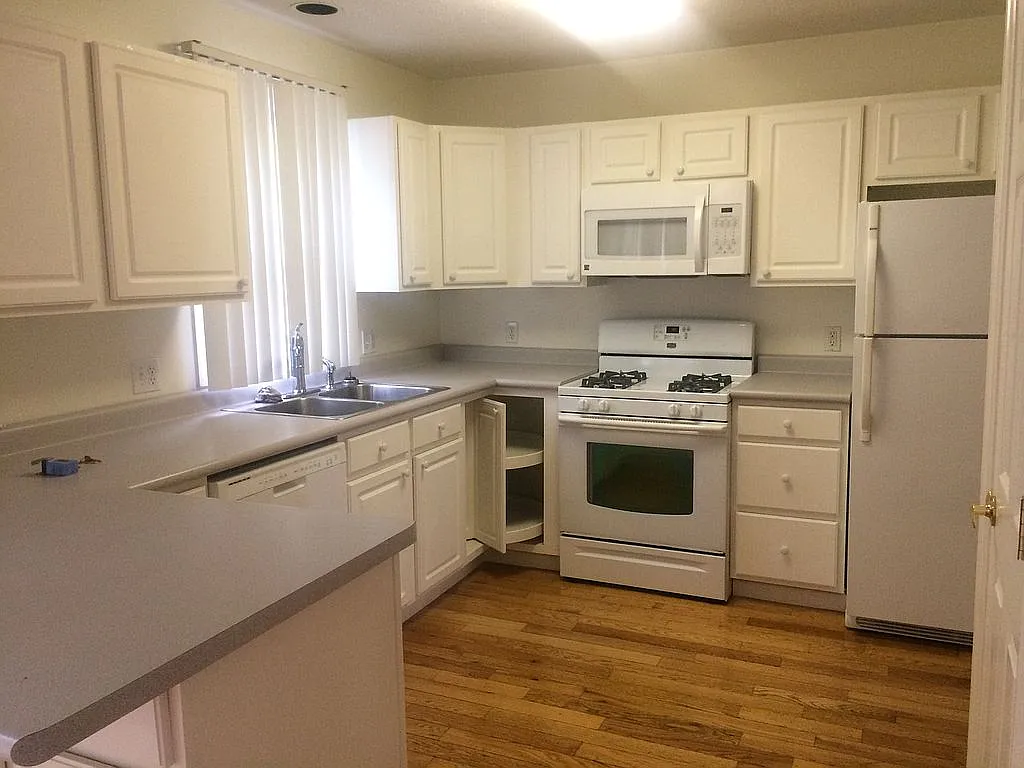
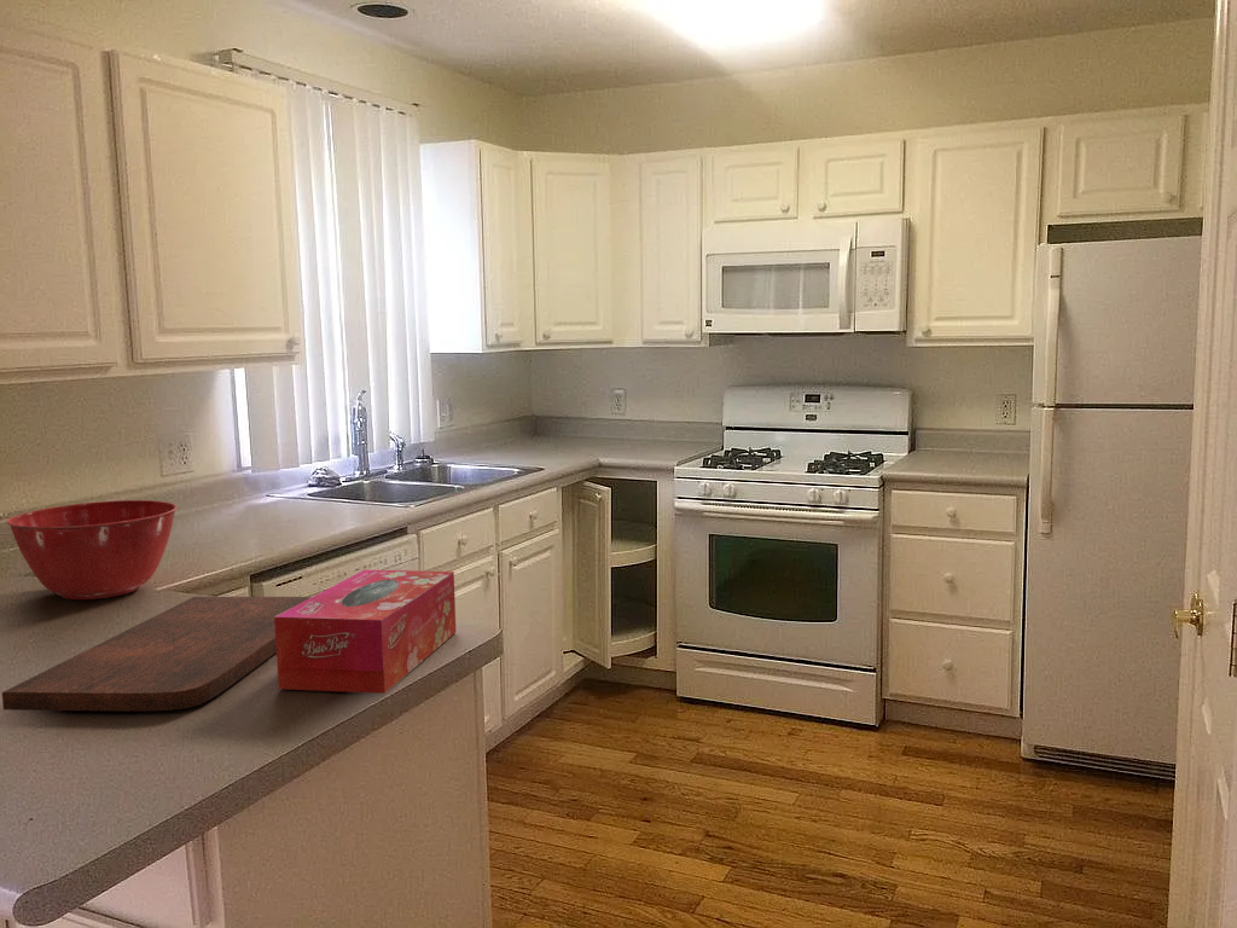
+ mixing bowl (97, 551)
+ tissue box (373, 625)
+ cutting board (194, 644)
